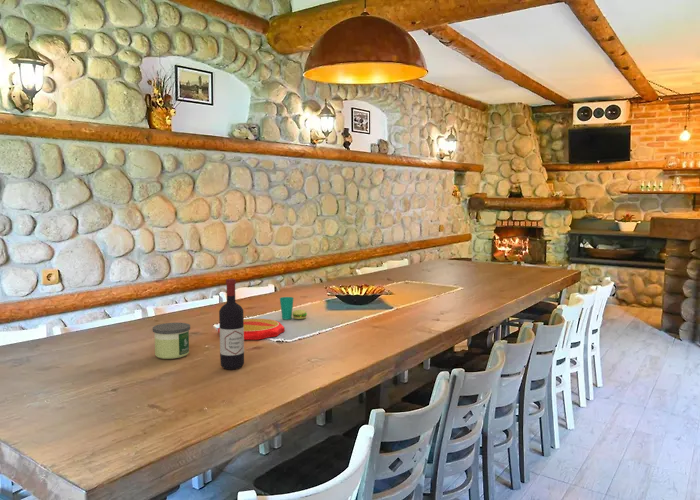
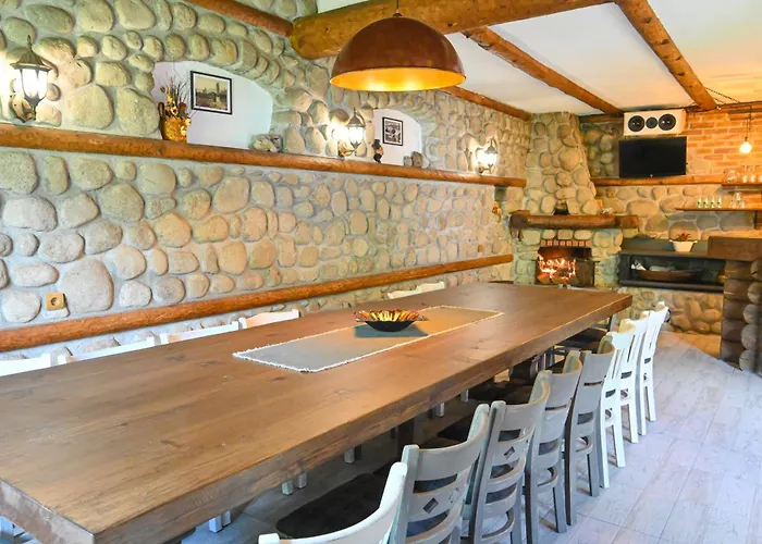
- wine bottle (231, 323)
- plate (251, 327)
- cup (292, 308)
- candle (172, 340)
